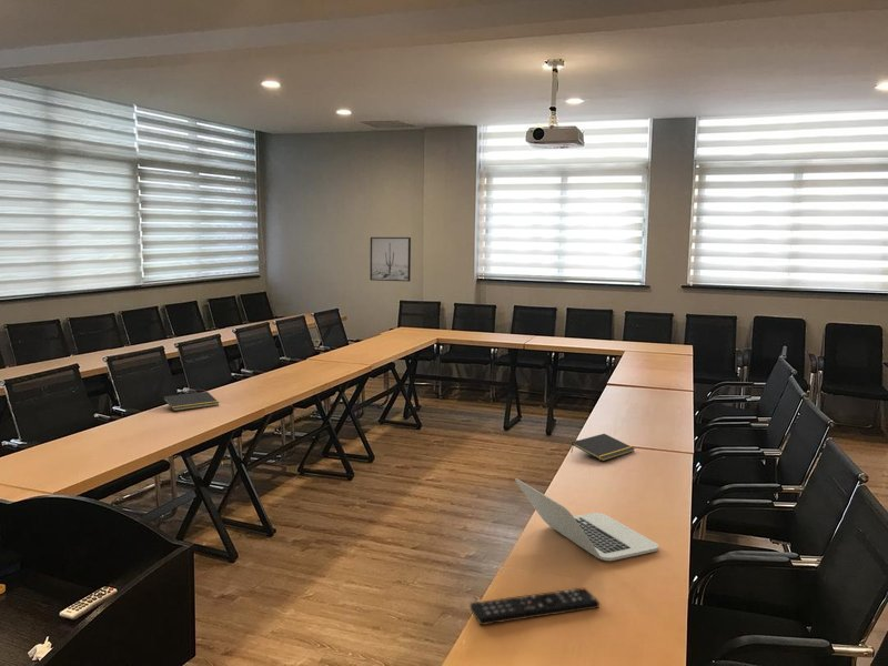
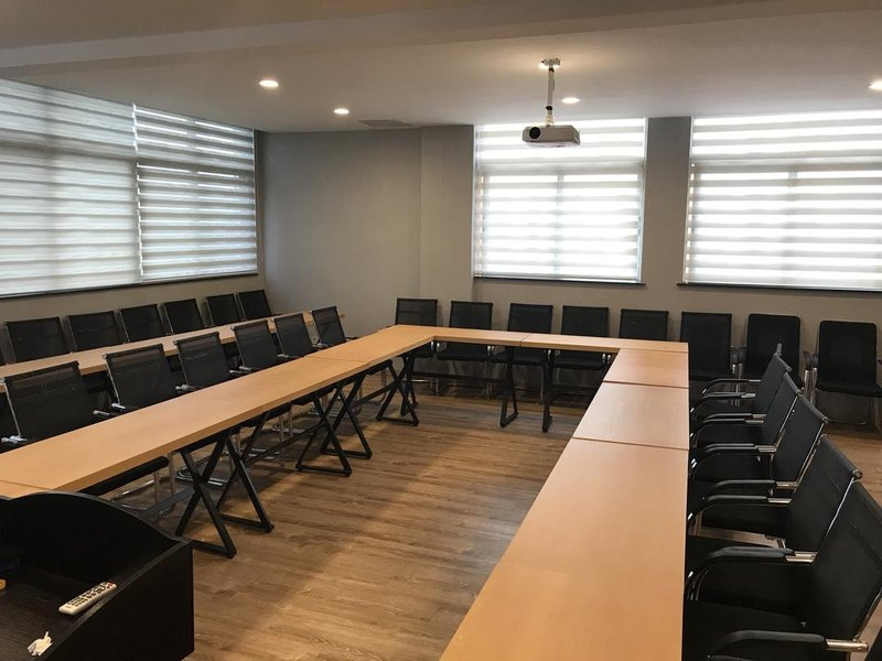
- wall art (390, 259)
- laptop (585, 514)
- notepad (191, 401)
- notepad (603, 446)
- remote control (535, 604)
